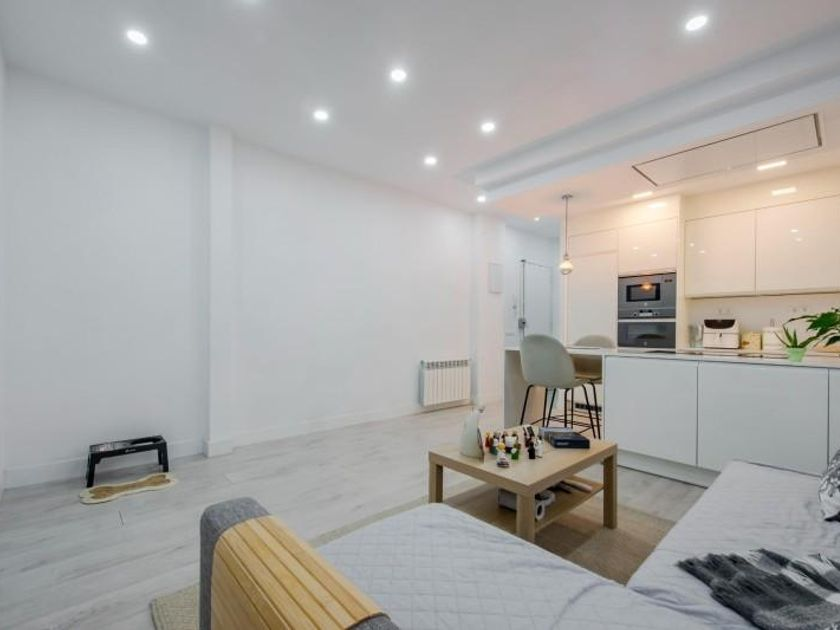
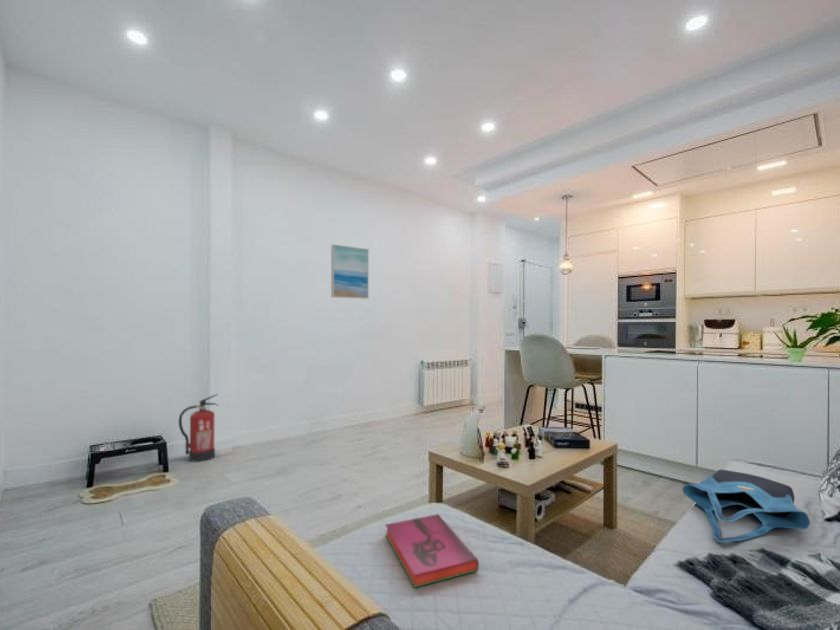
+ fire extinguisher (198, 427)
+ wall art (350, 272)
+ tote bag (739, 504)
+ hardback book (428, 545)
